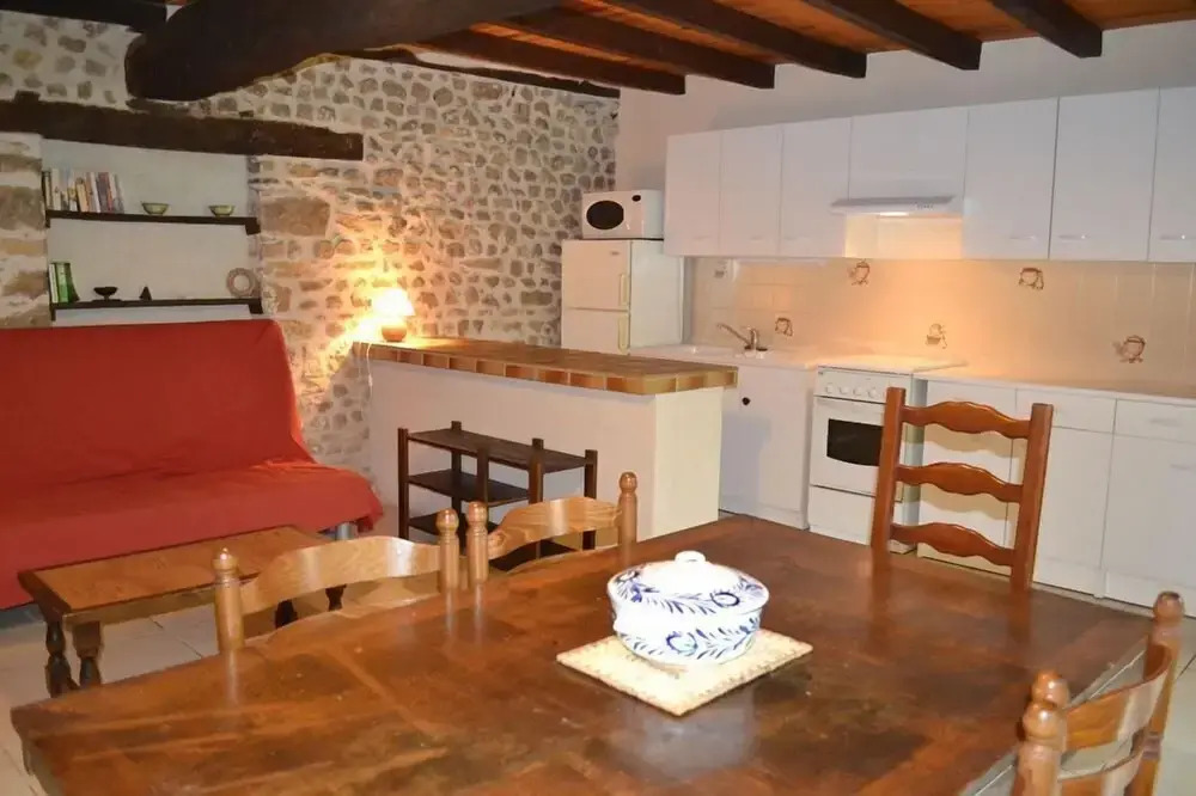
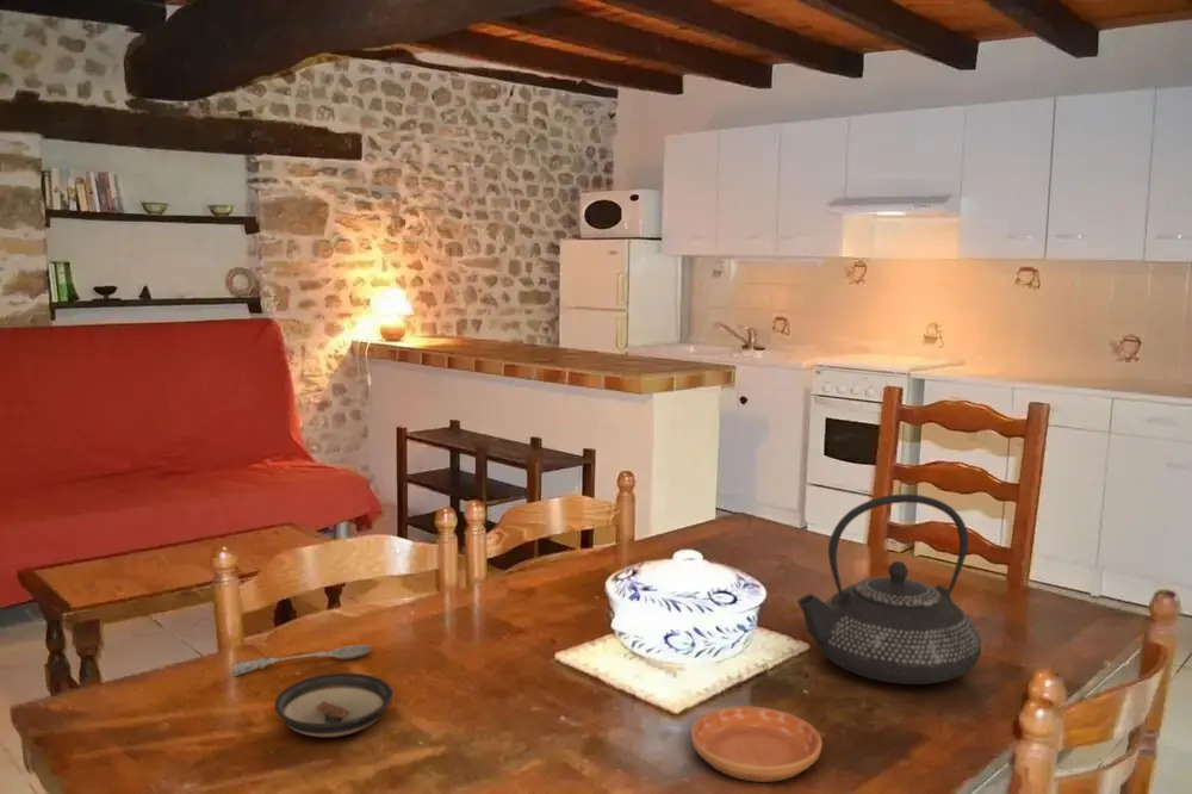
+ saucer (335, 709)
+ teapot (887, 581)
+ saucer (755, 745)
+ soupspoon (304, 656)
